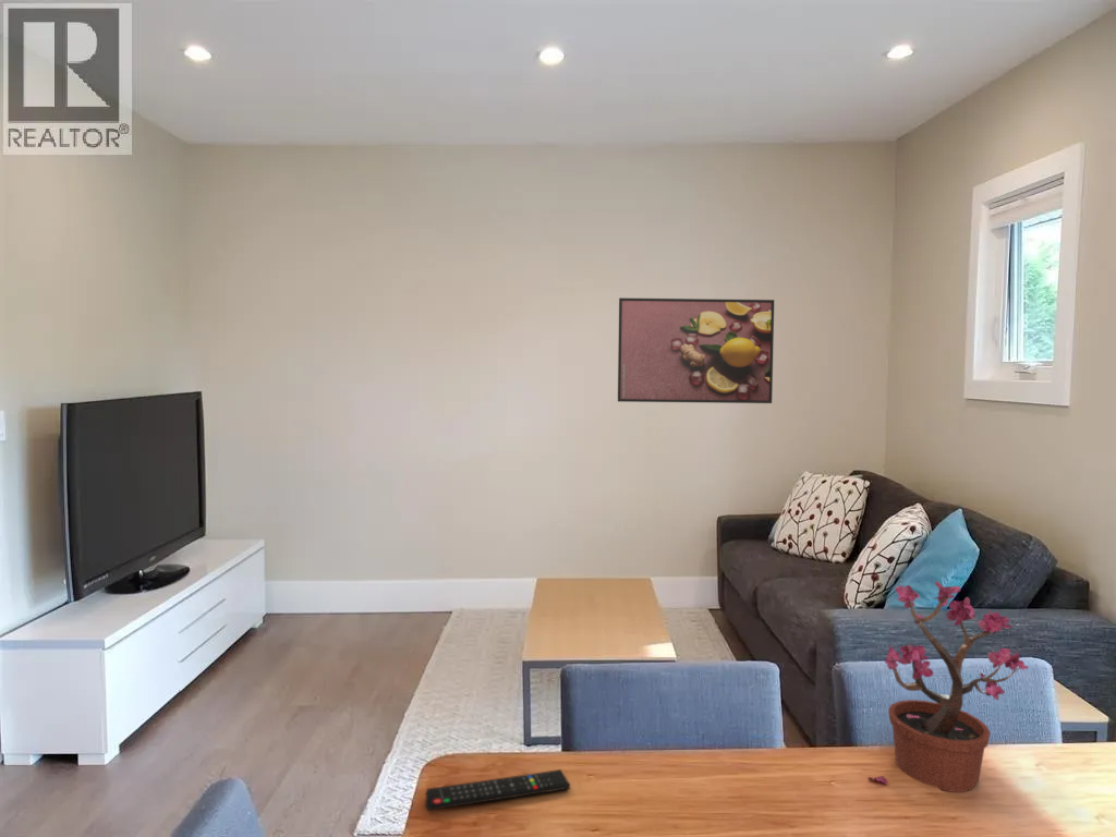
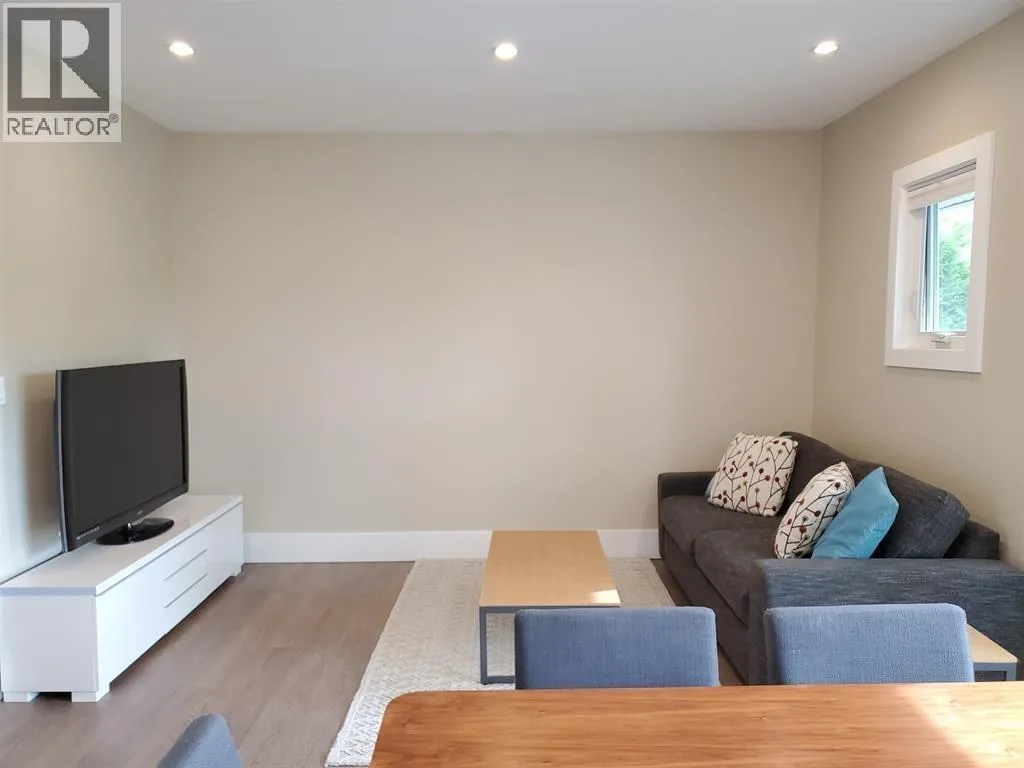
- remote control (497, 790)
- potted plant (932, 670)
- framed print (695, 350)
